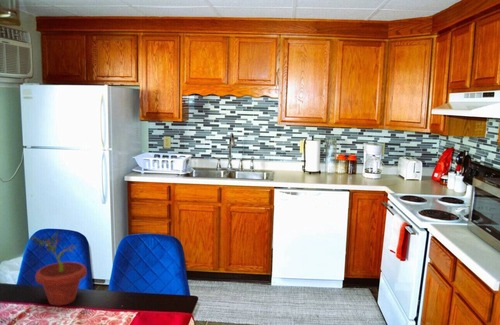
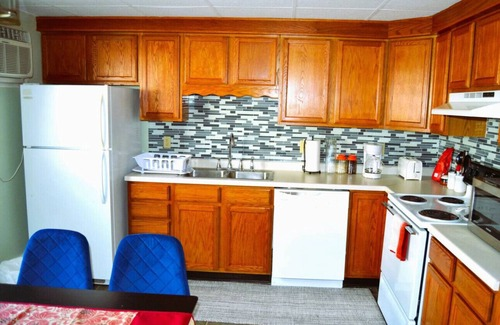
- potted plant (59, 264)
